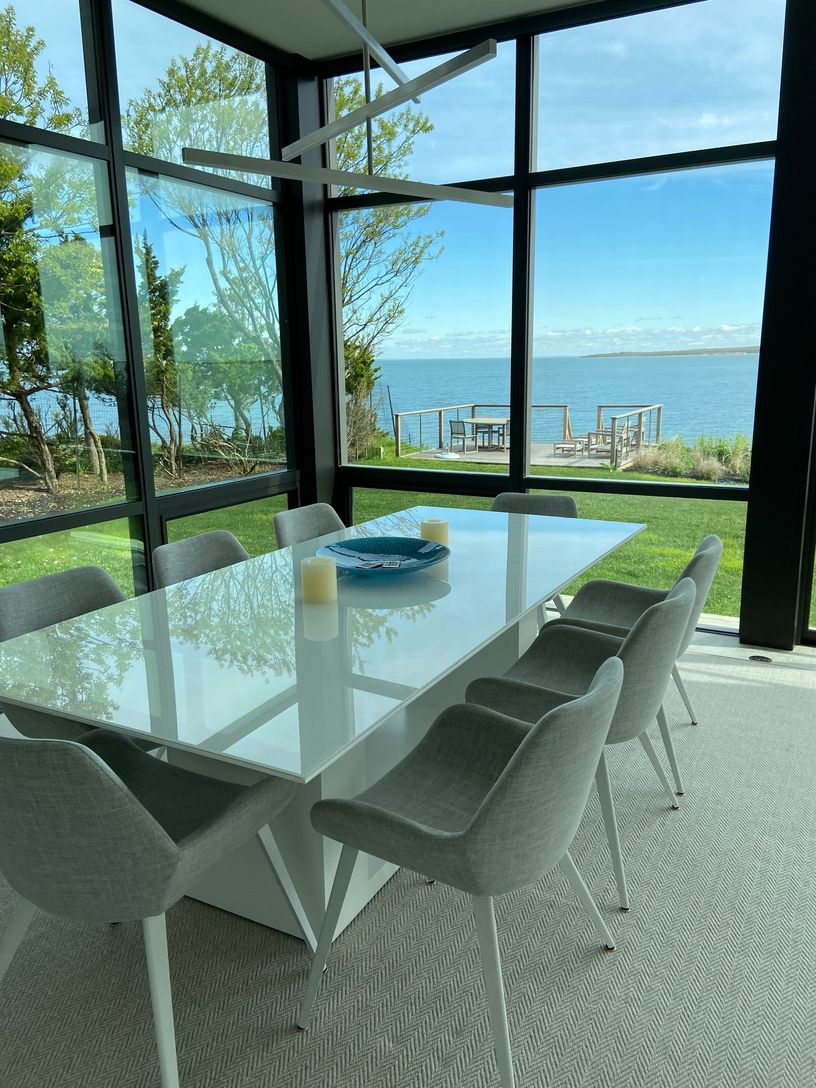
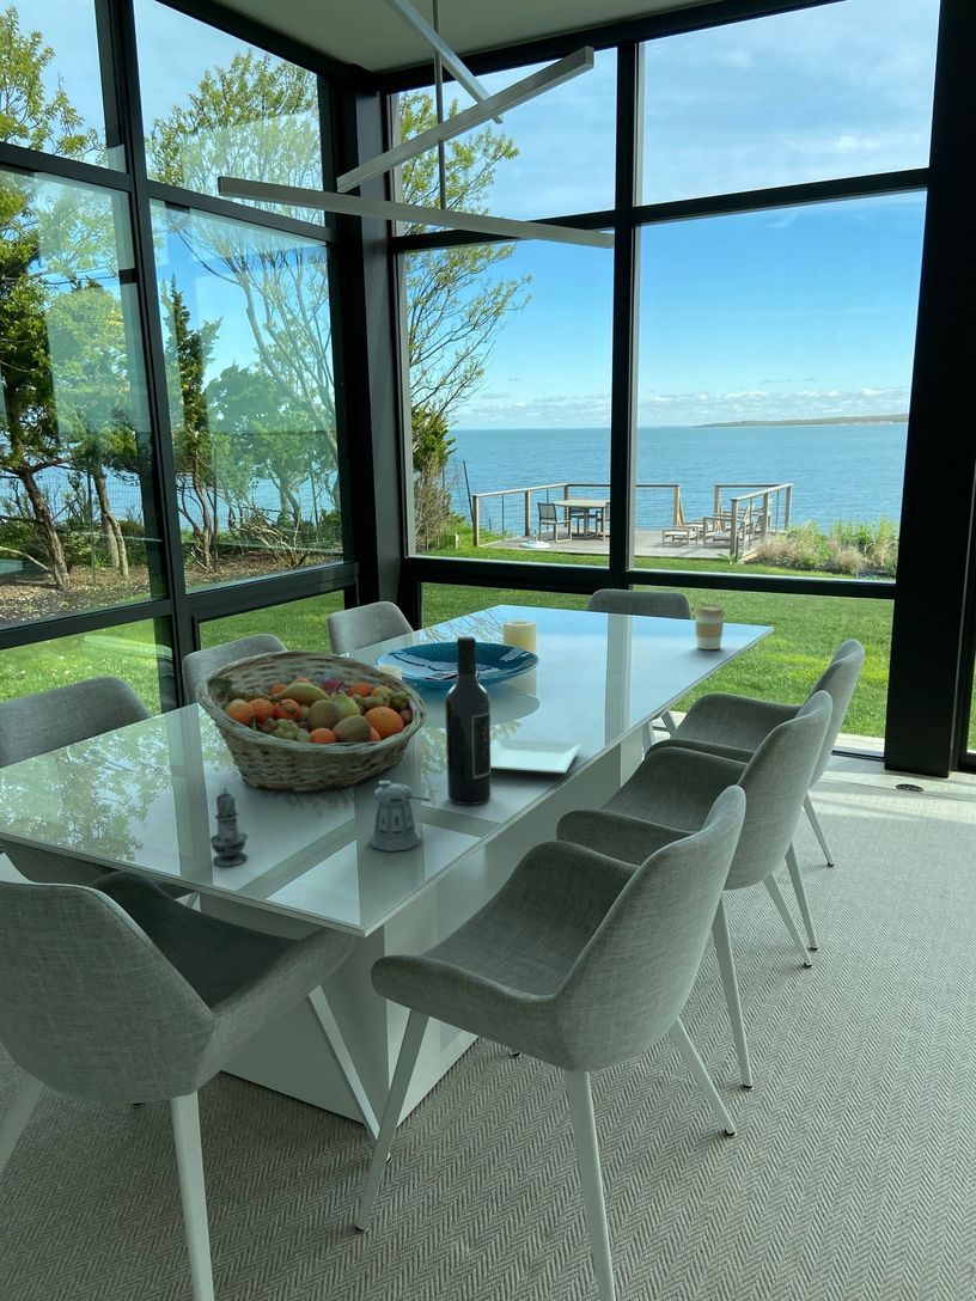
+ pepper shaker (397, 813)
+ wine bottle (468, 719)
+ coffee cup (709, 625)
+ salt shaker (227, 824)
+ fruit basket (316, 715)
+ plate (527, 758)
